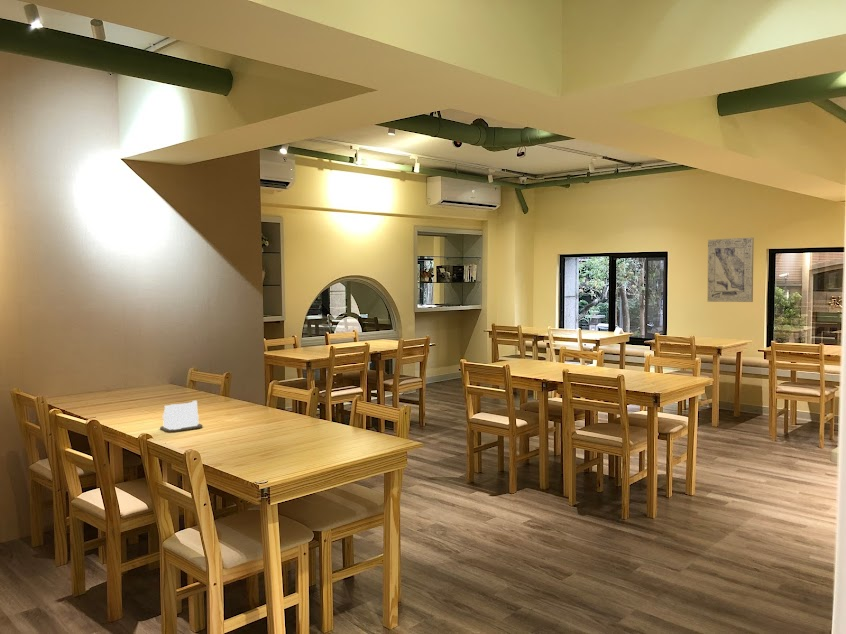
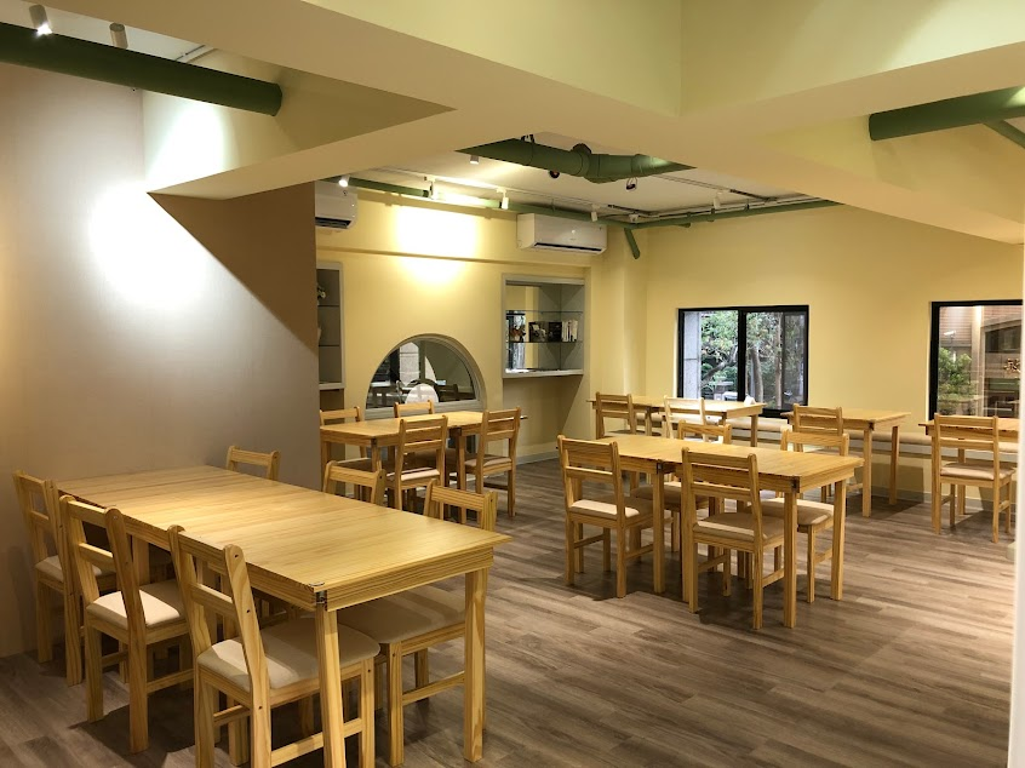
- wall art (729, 270)
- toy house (181, 415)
